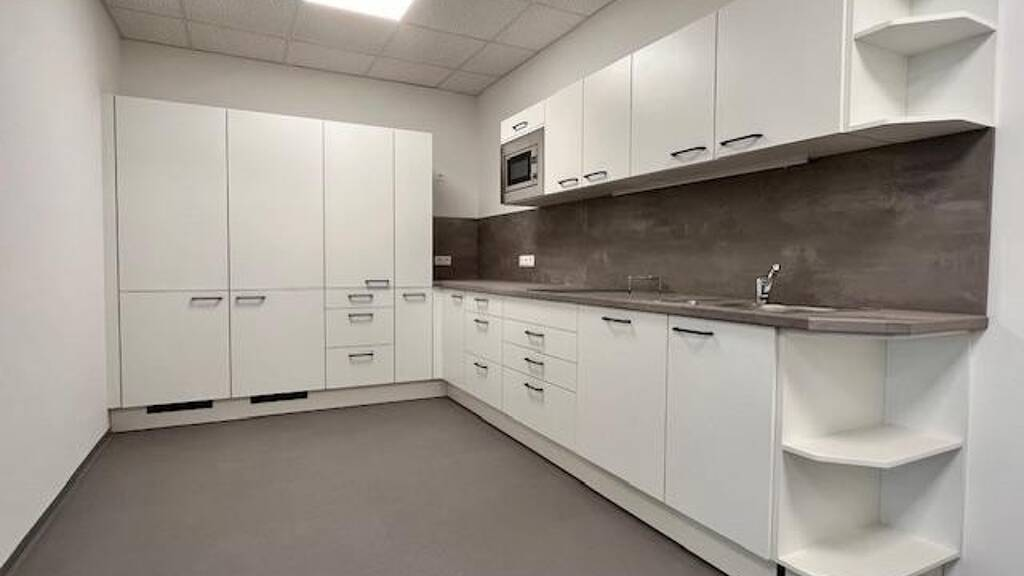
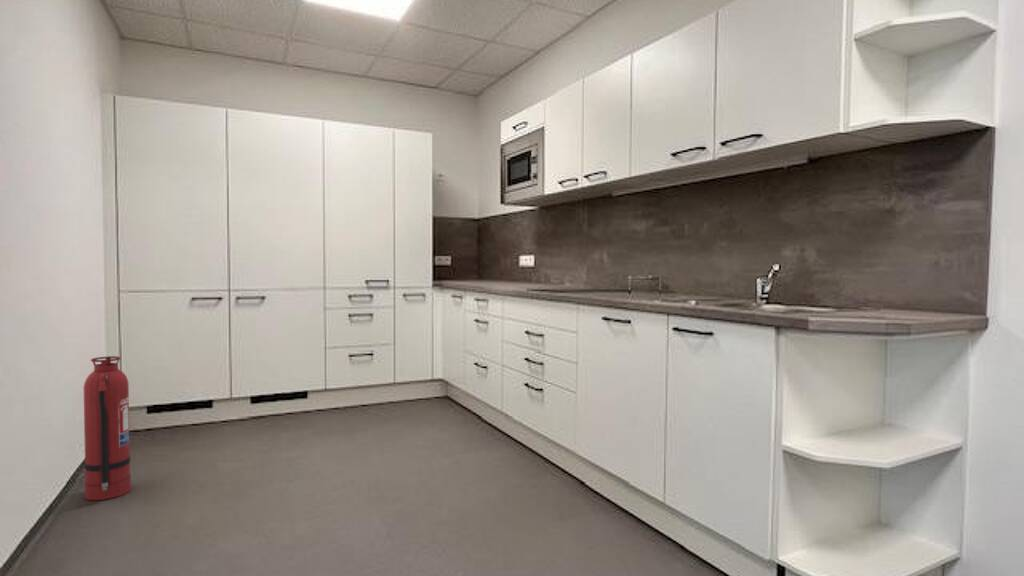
+ fire extinguisher (106, 427)
